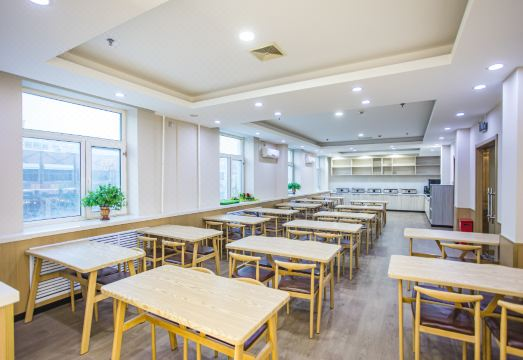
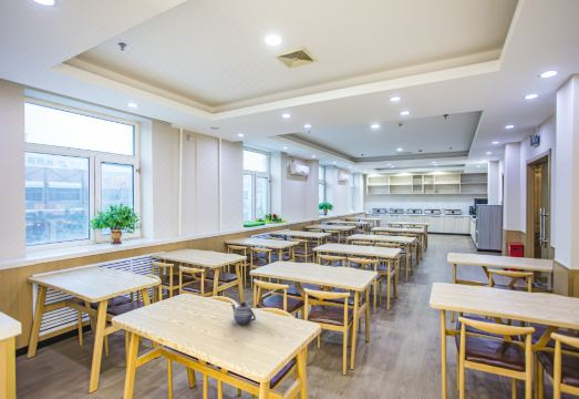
+ teapot (242, 311)
